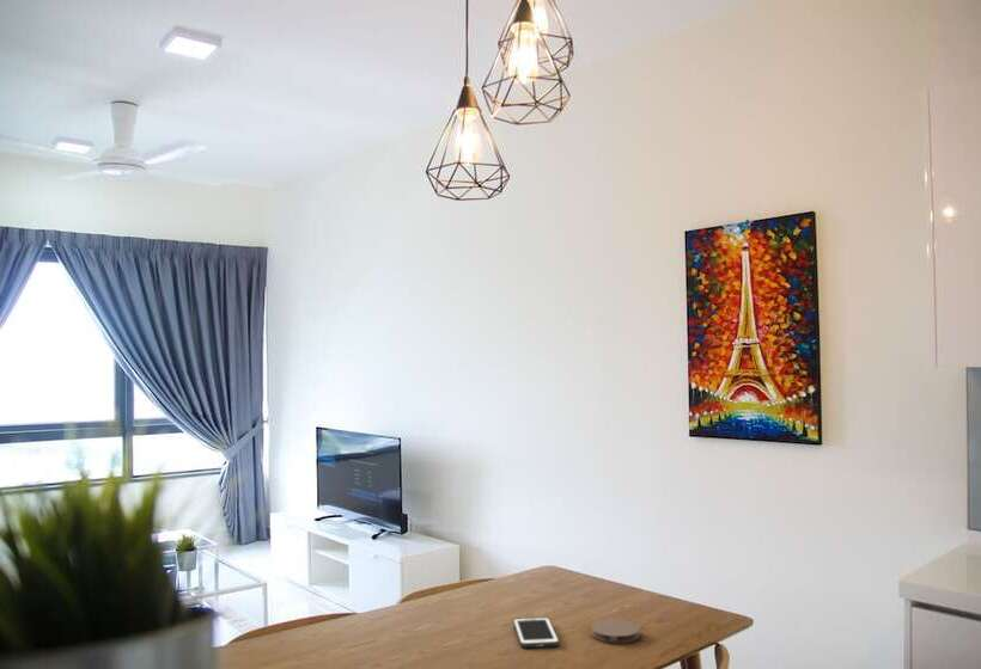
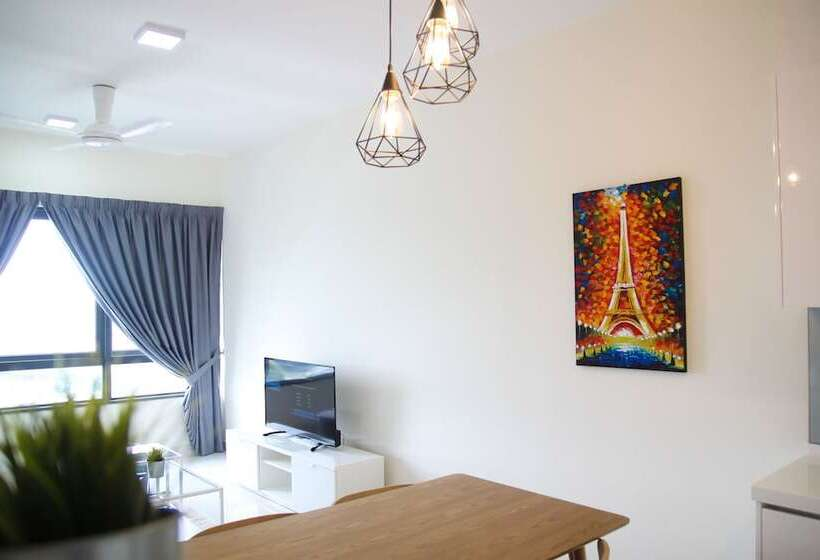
- coaster (615, 630)
- cell phone (535, 631)
